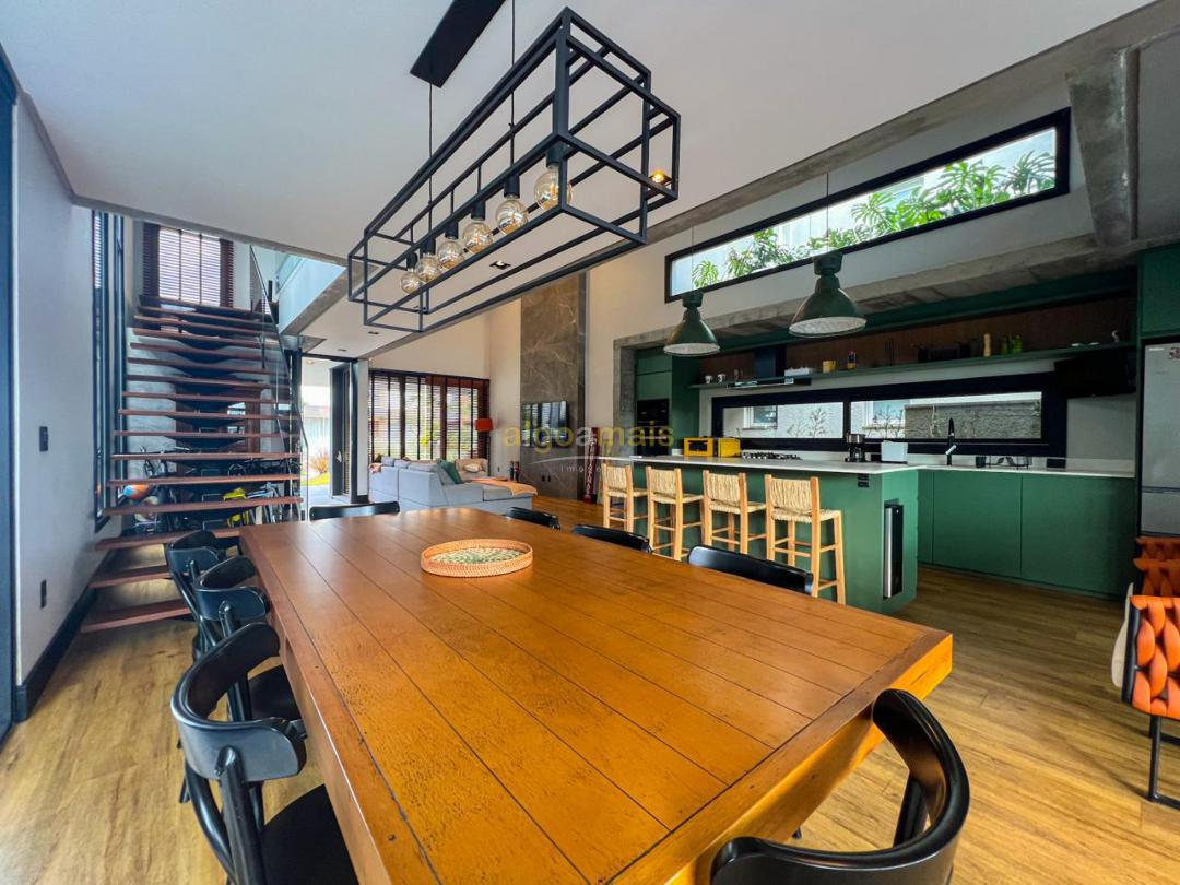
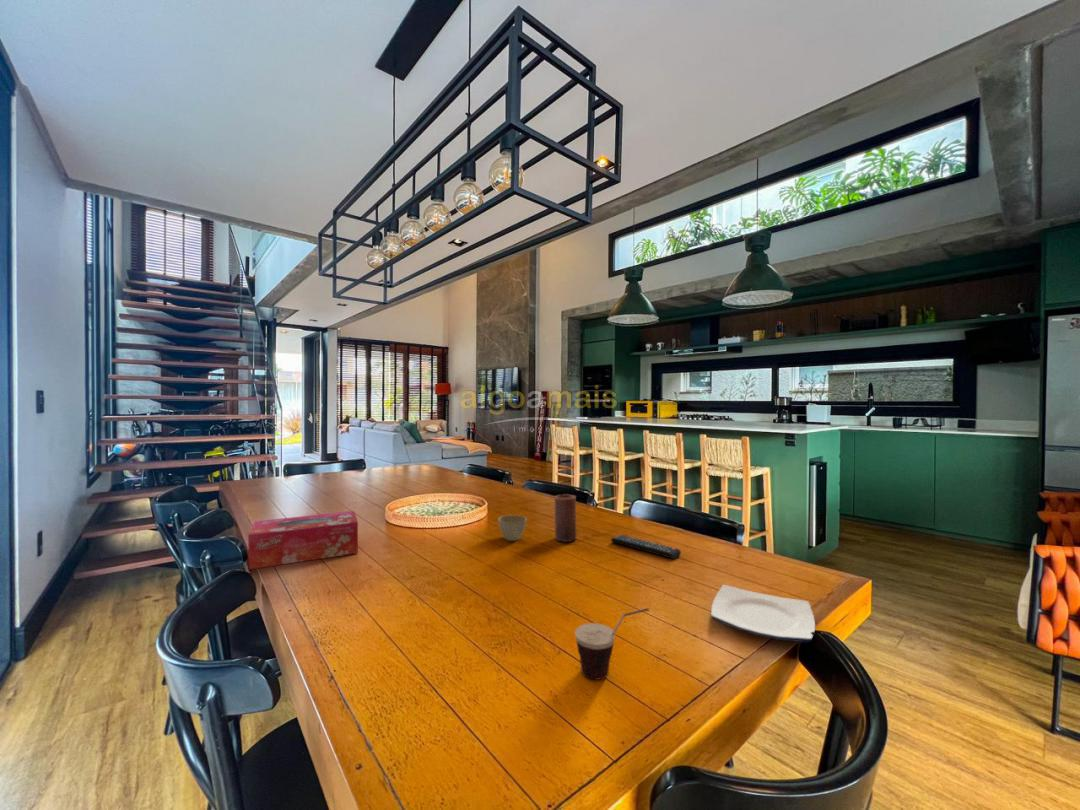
+ cup (611, 639)
+ tissue box (306, 537)
+ remote control (644, 546)
+ candle (565, 517)
+ flower pot (512, 528)
+ plate (761, 614)
